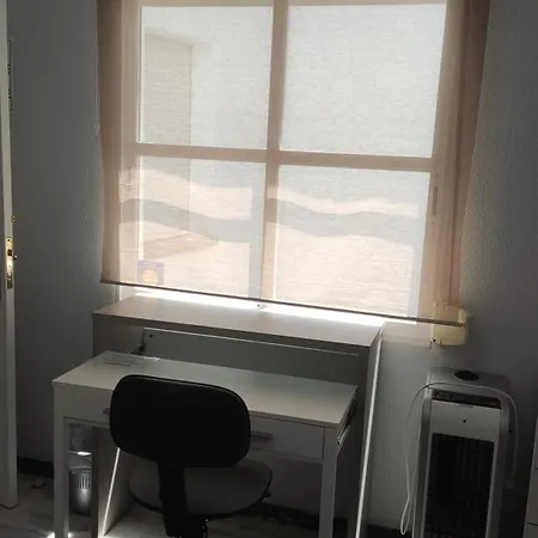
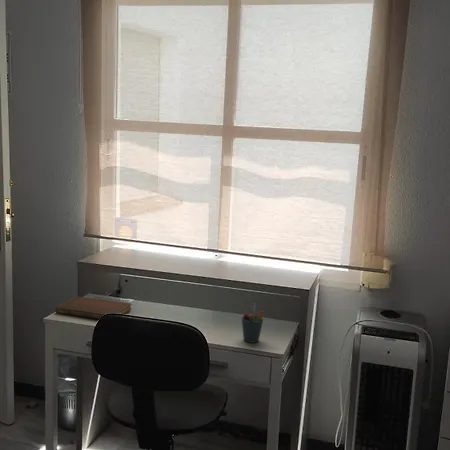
+ notebook (94, 308)
+ pen holder (252, 323)
